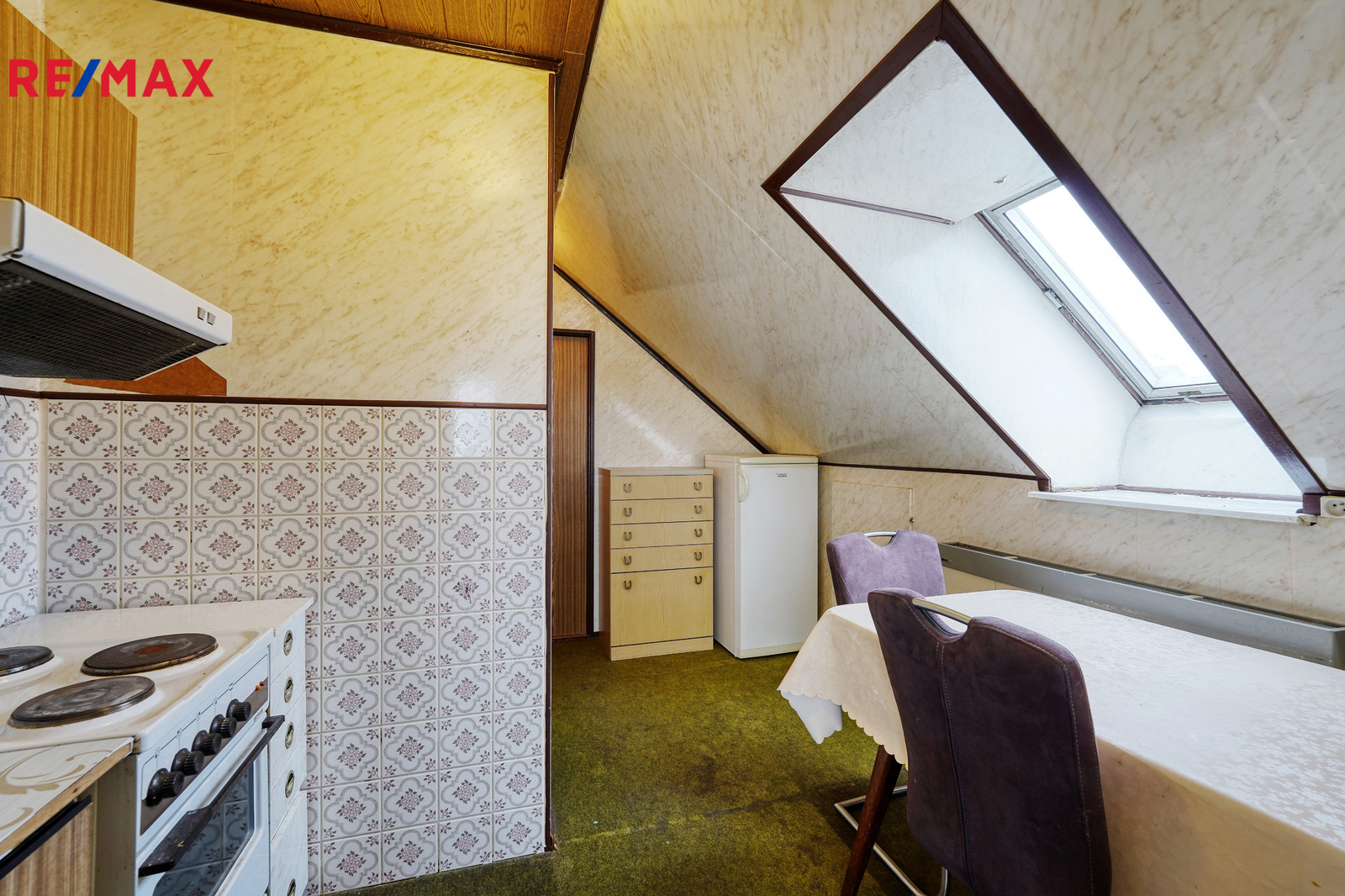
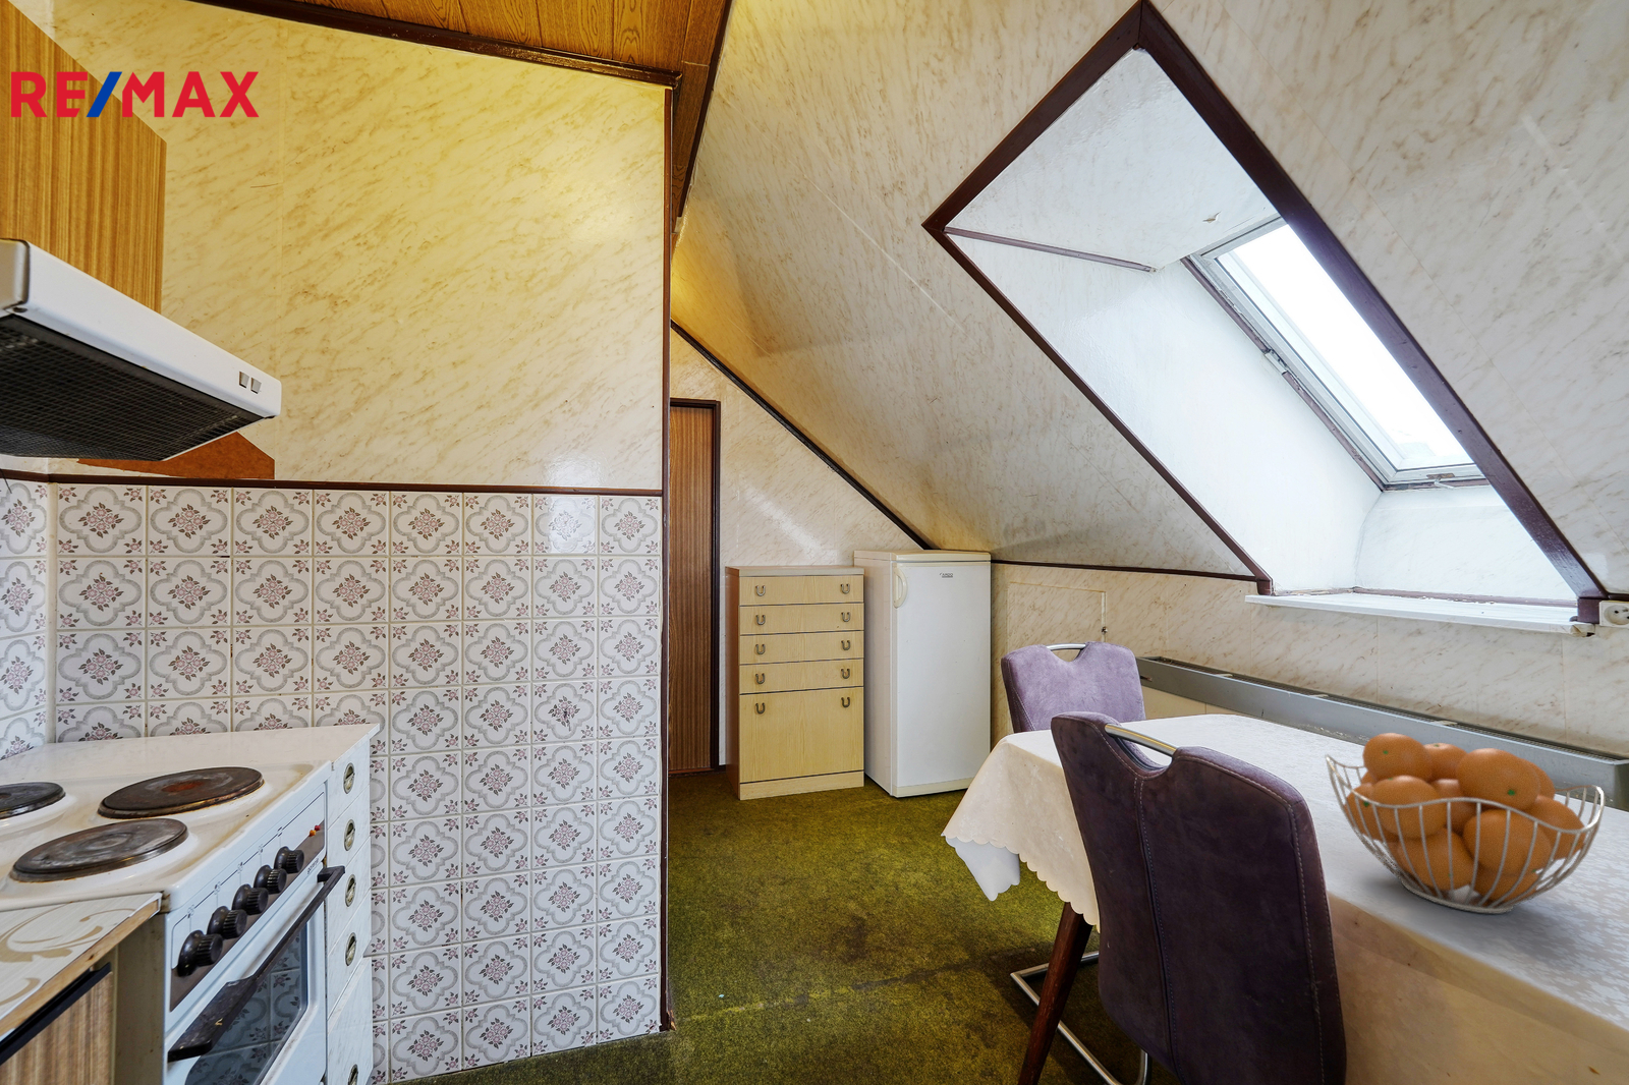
+ fruit basket (1453, 816)
